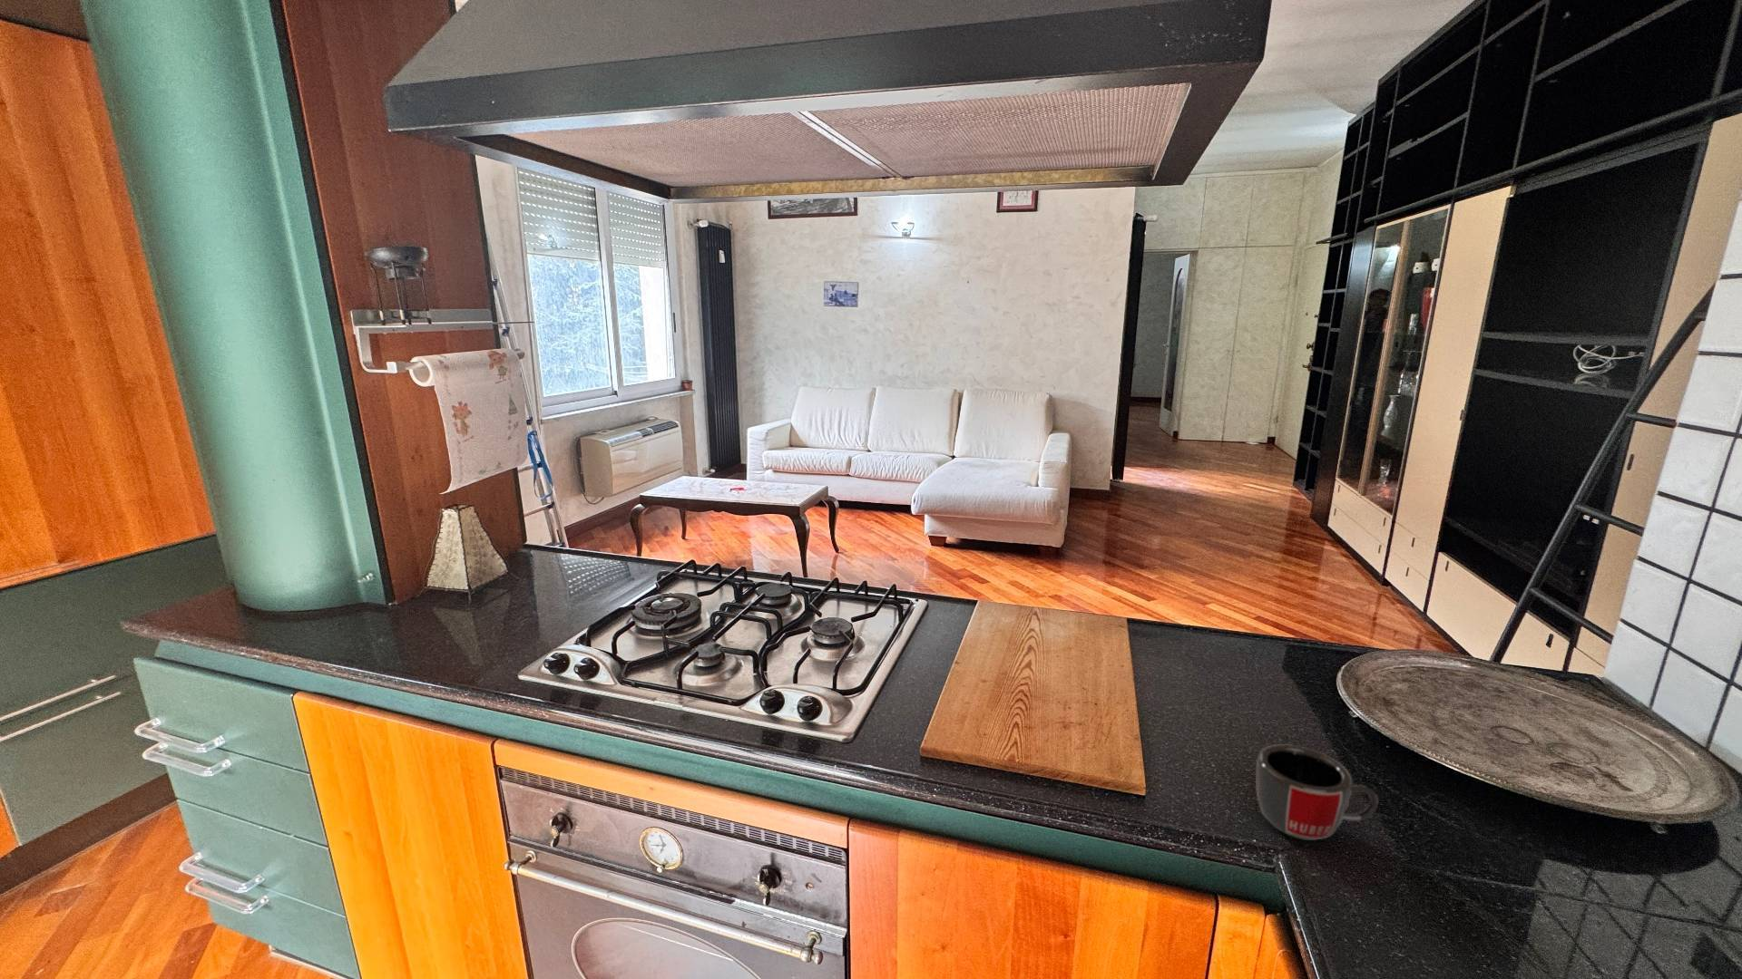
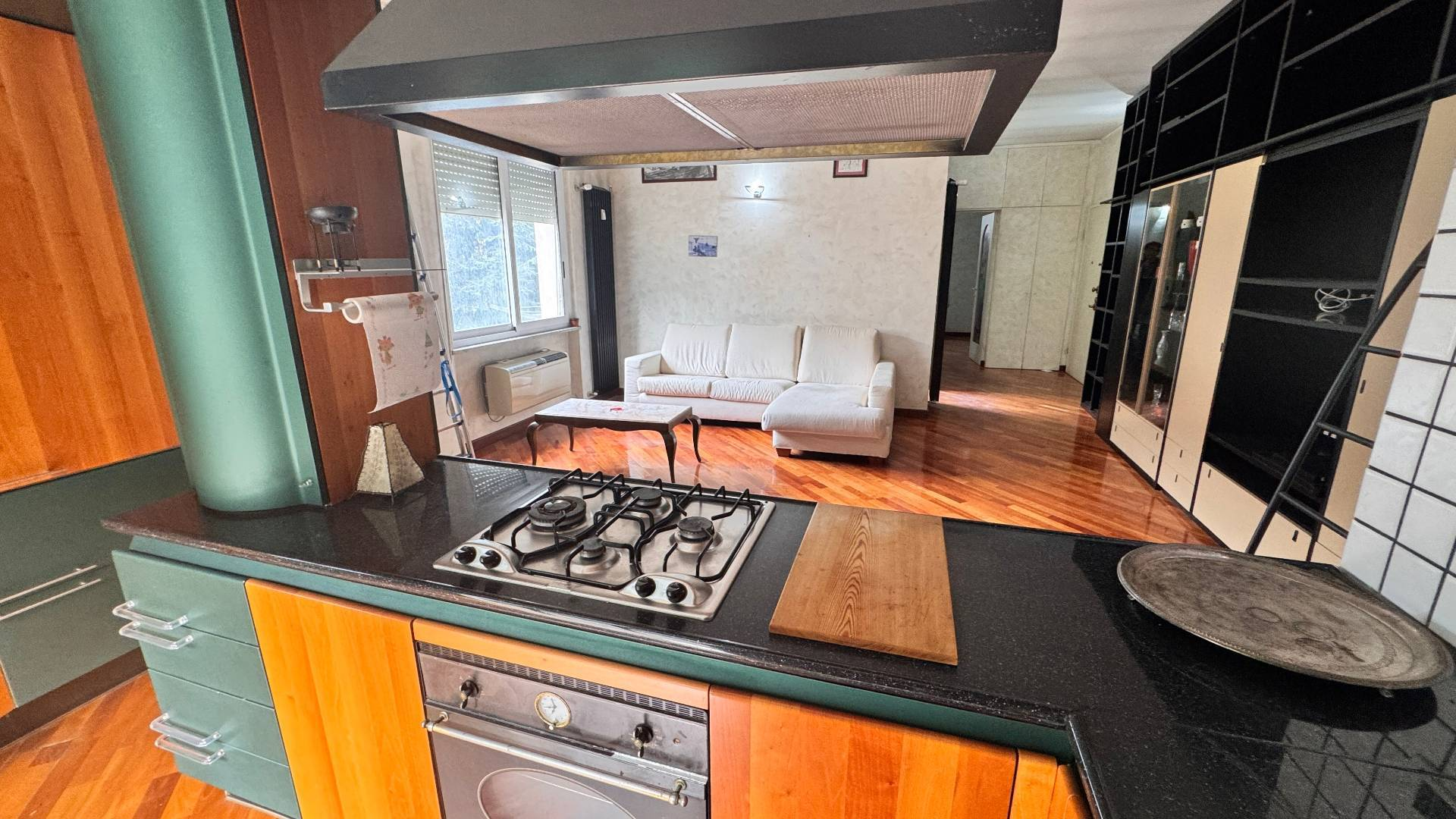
- mug (1316, 797)
